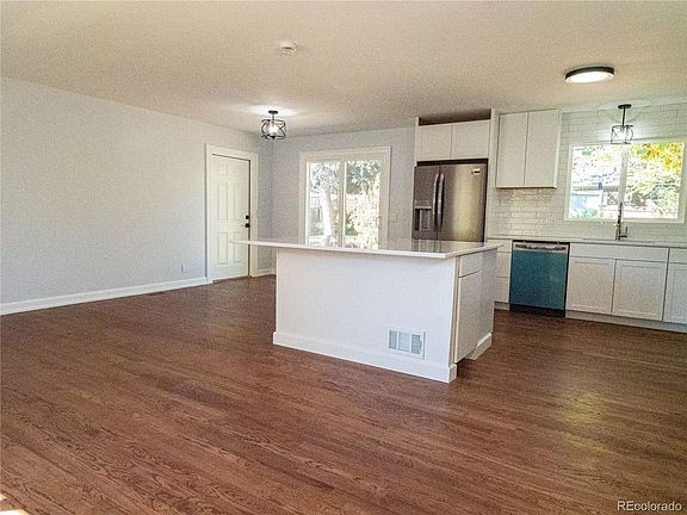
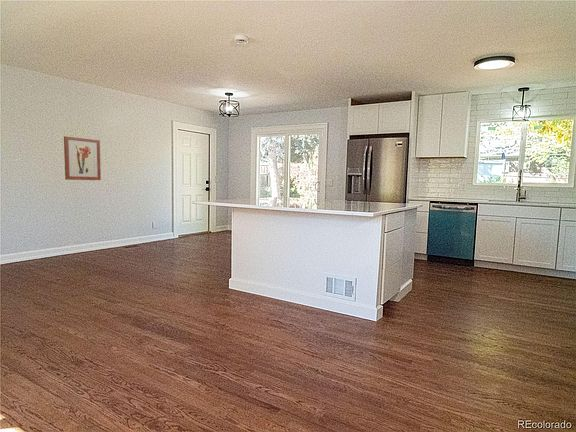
+ wall art (83, 159)
